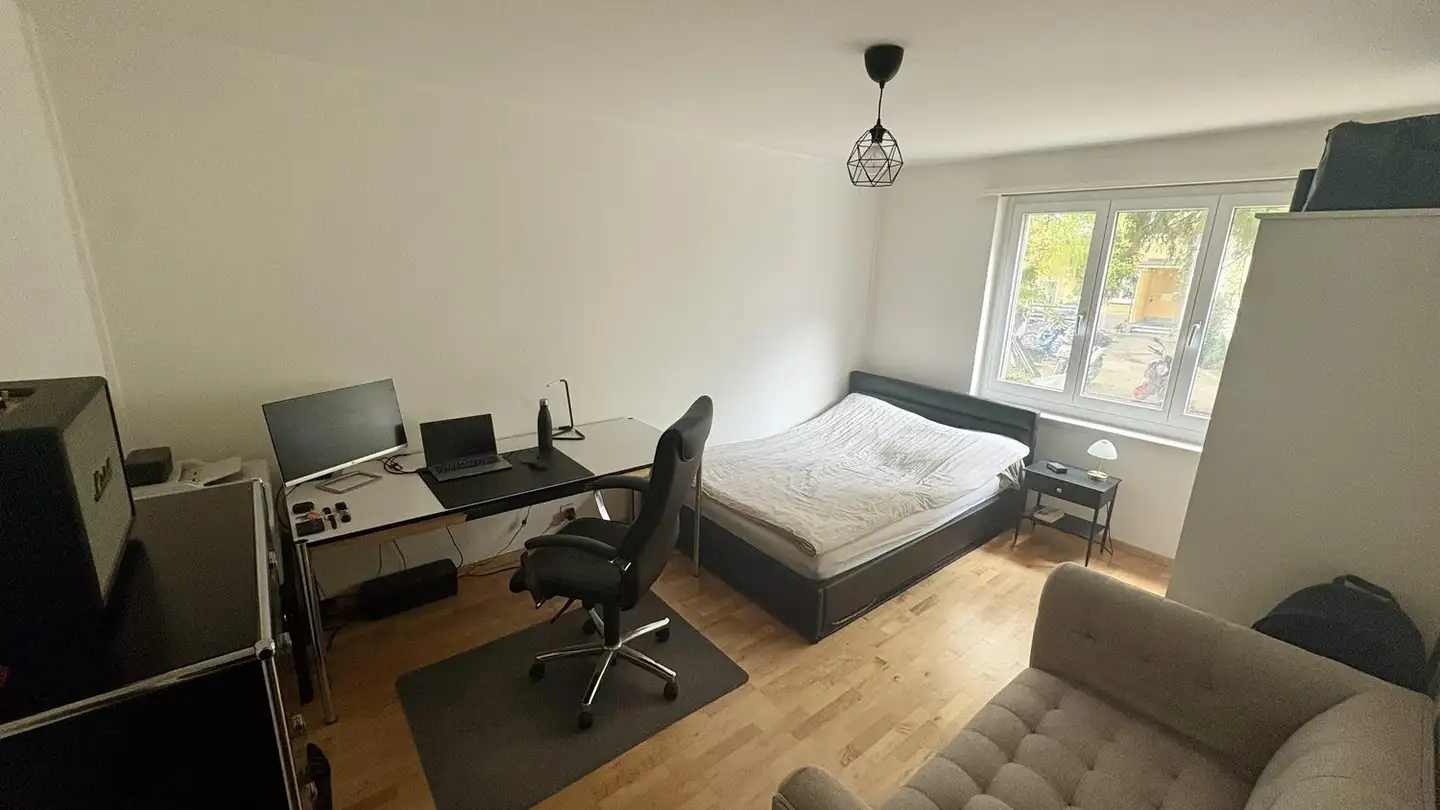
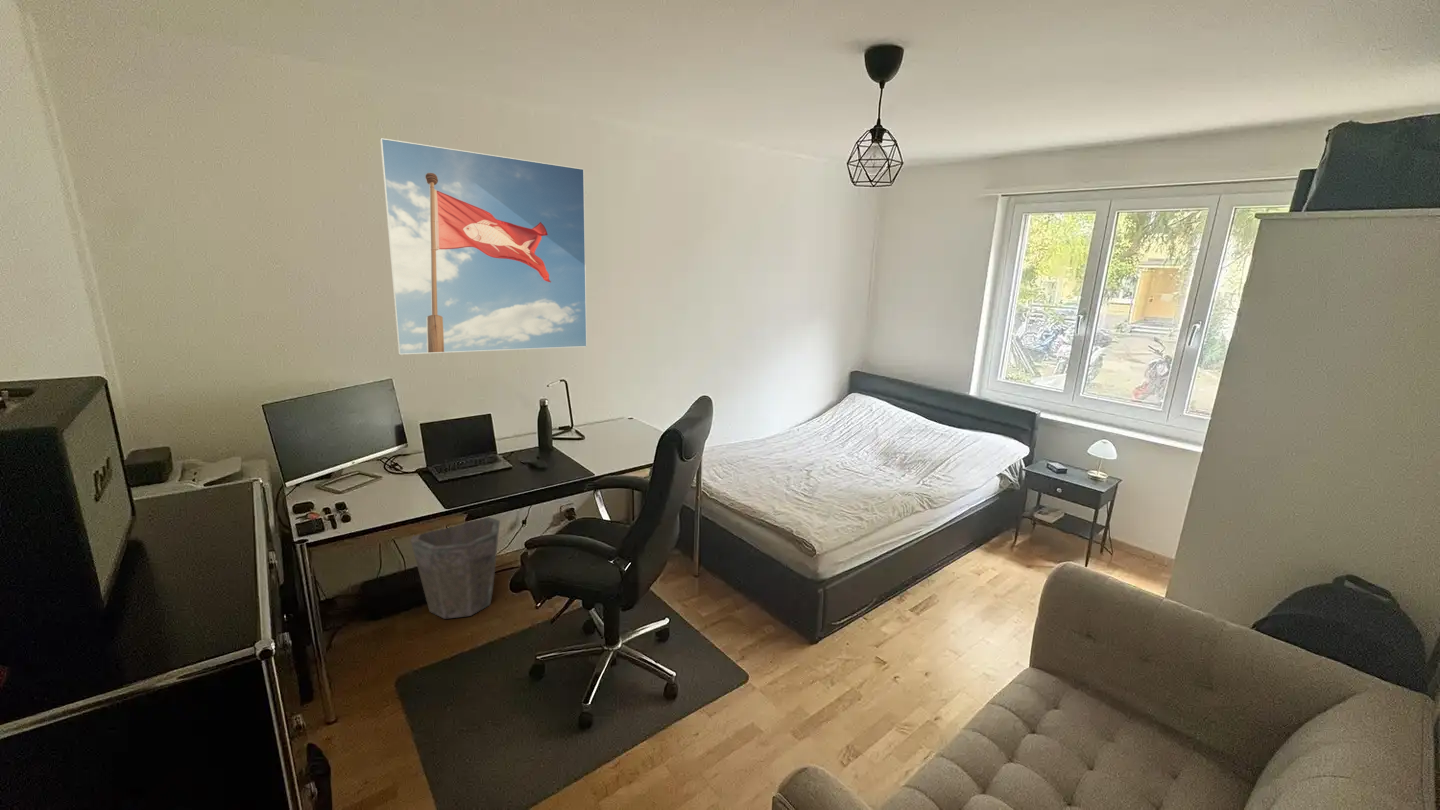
+ waste bin (459, 566)
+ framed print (496, 256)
